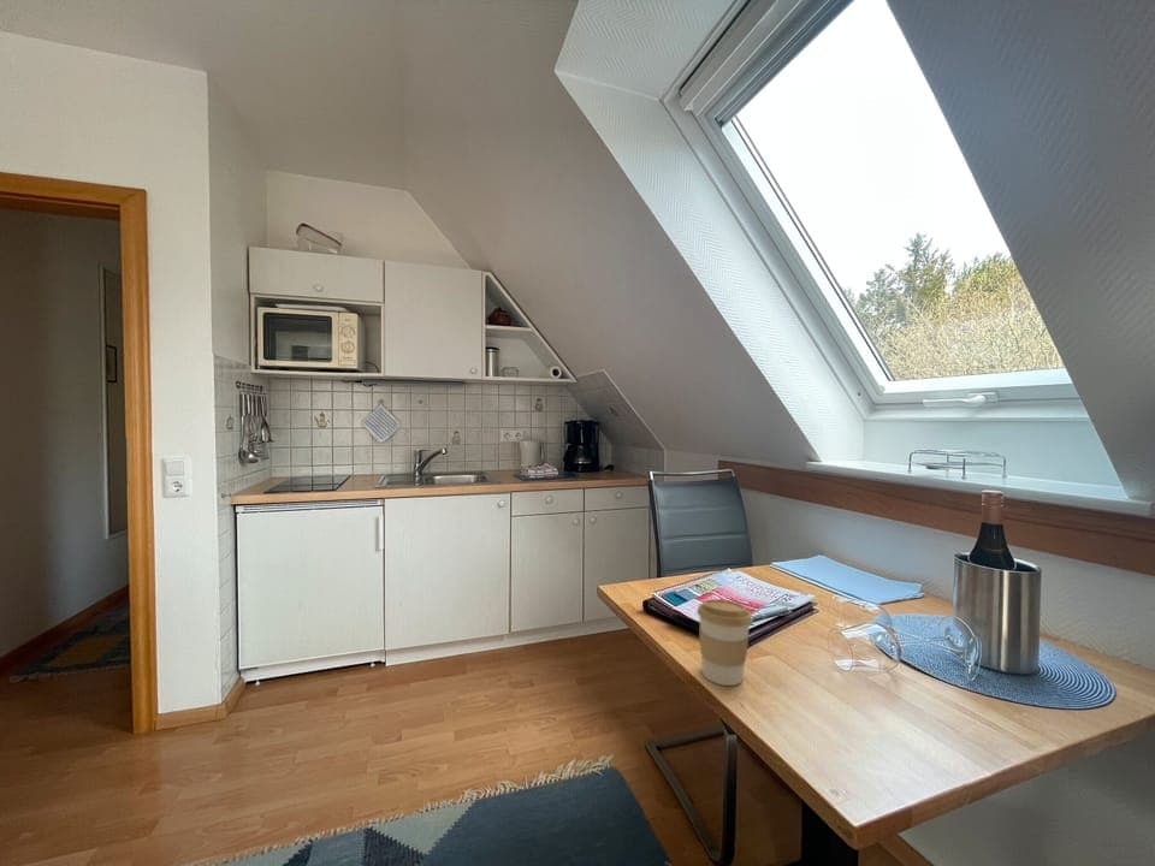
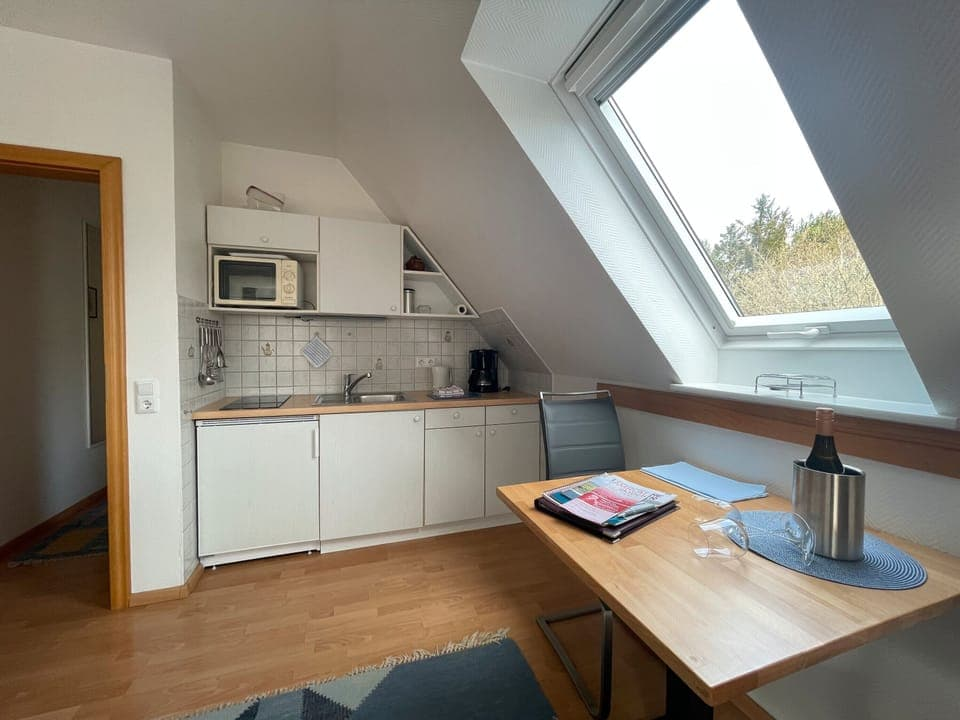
- coffee cup (723, 637)
